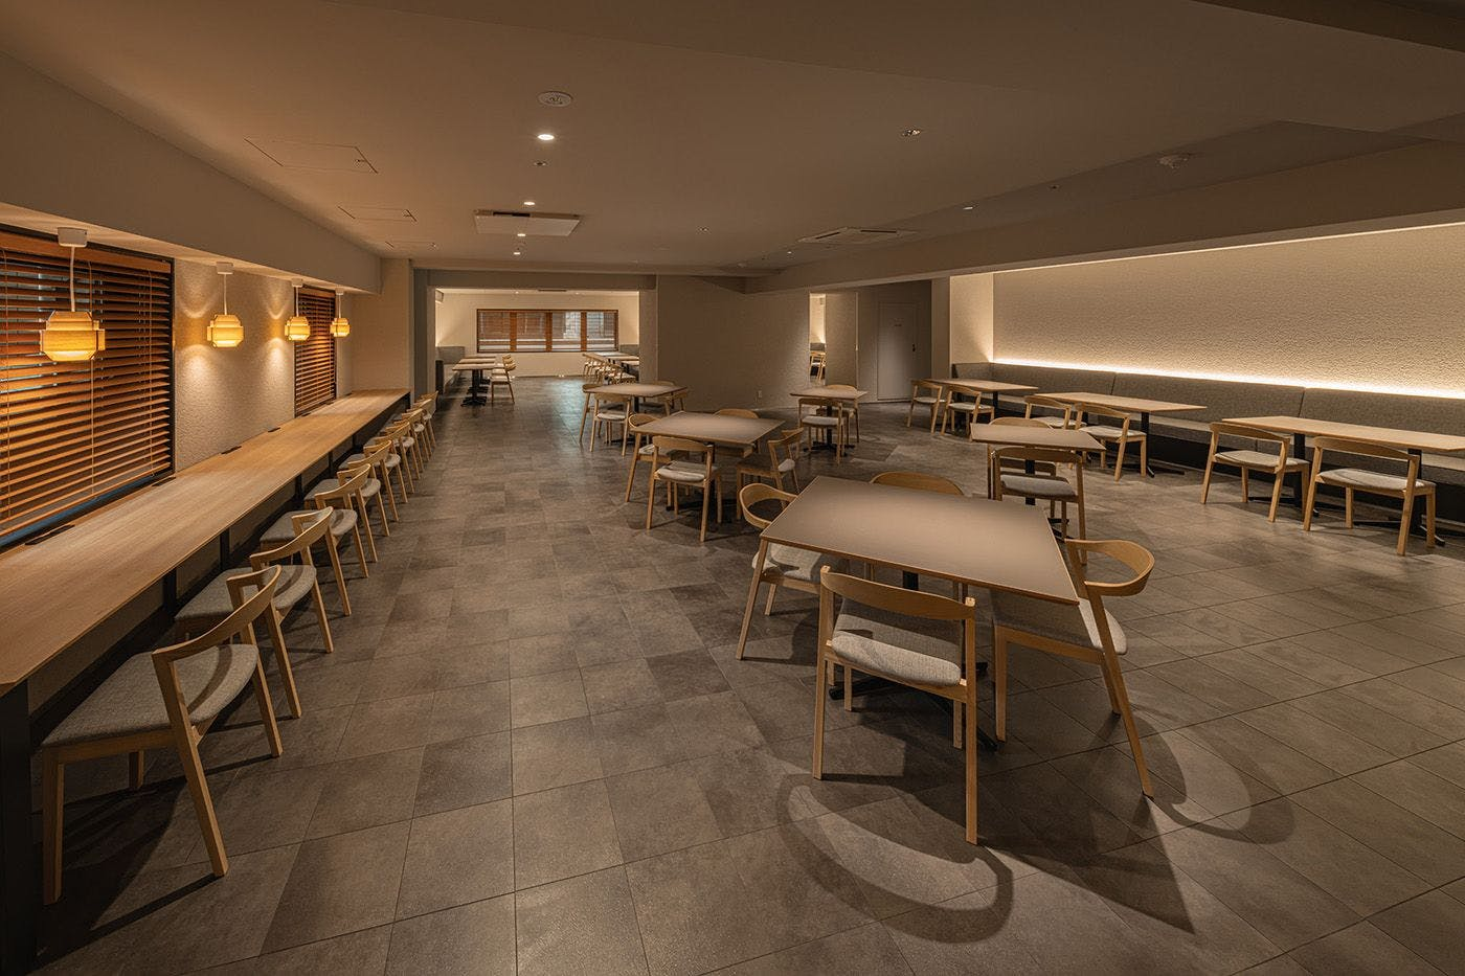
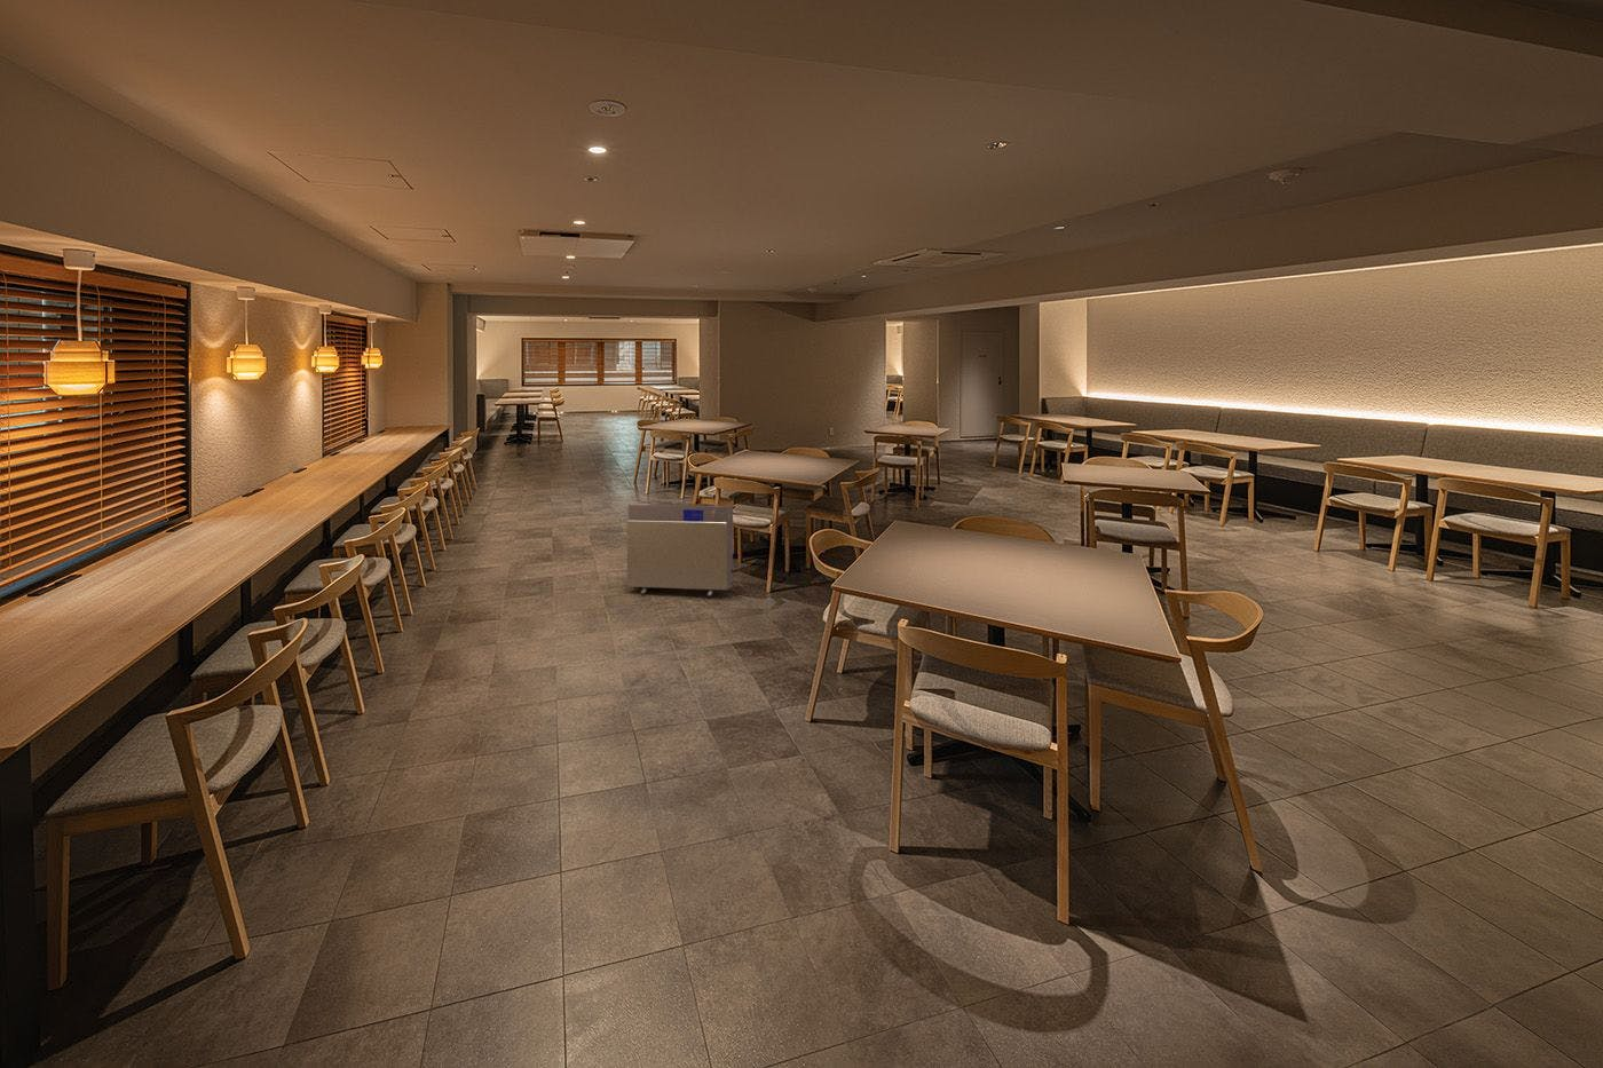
+ air purifier (682, 547)
